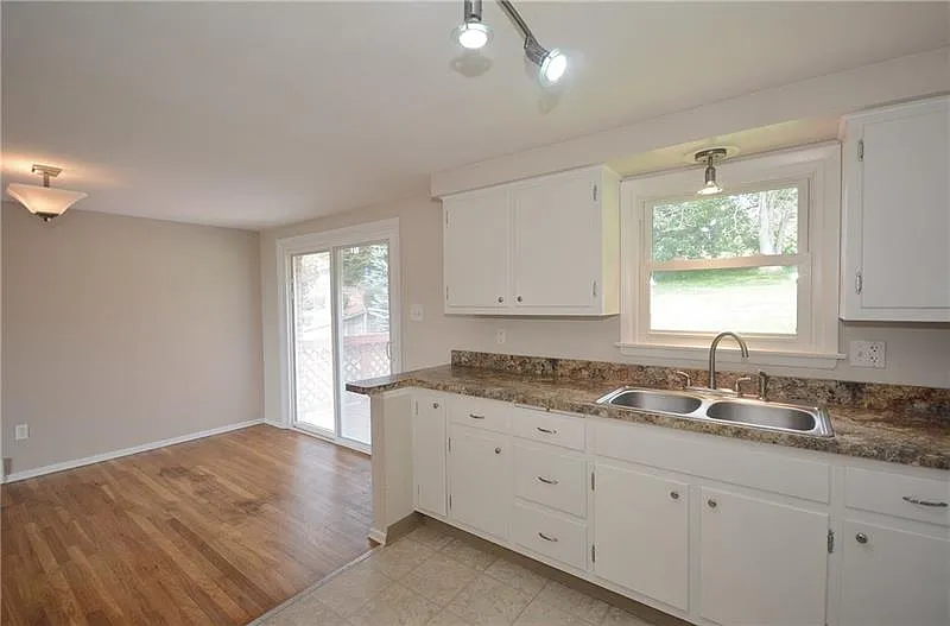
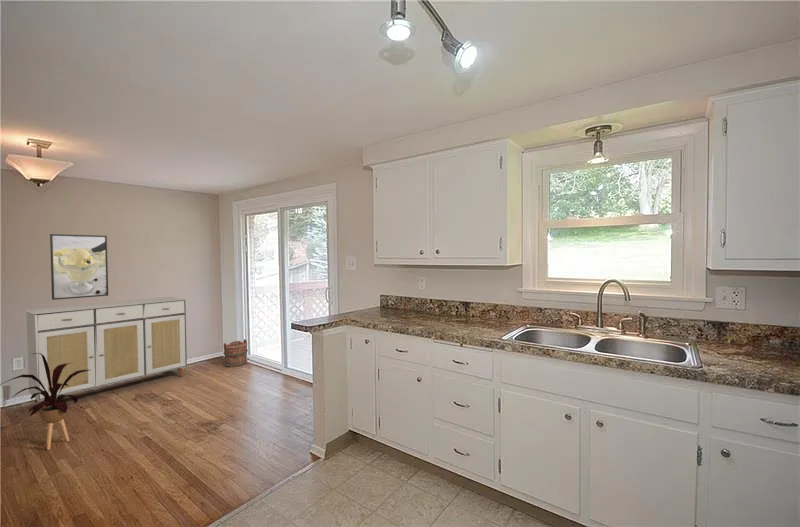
+ bucket (235, 352)
+ sideboard (114, 346)
+ house plant (49, 396)
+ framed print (80, 266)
